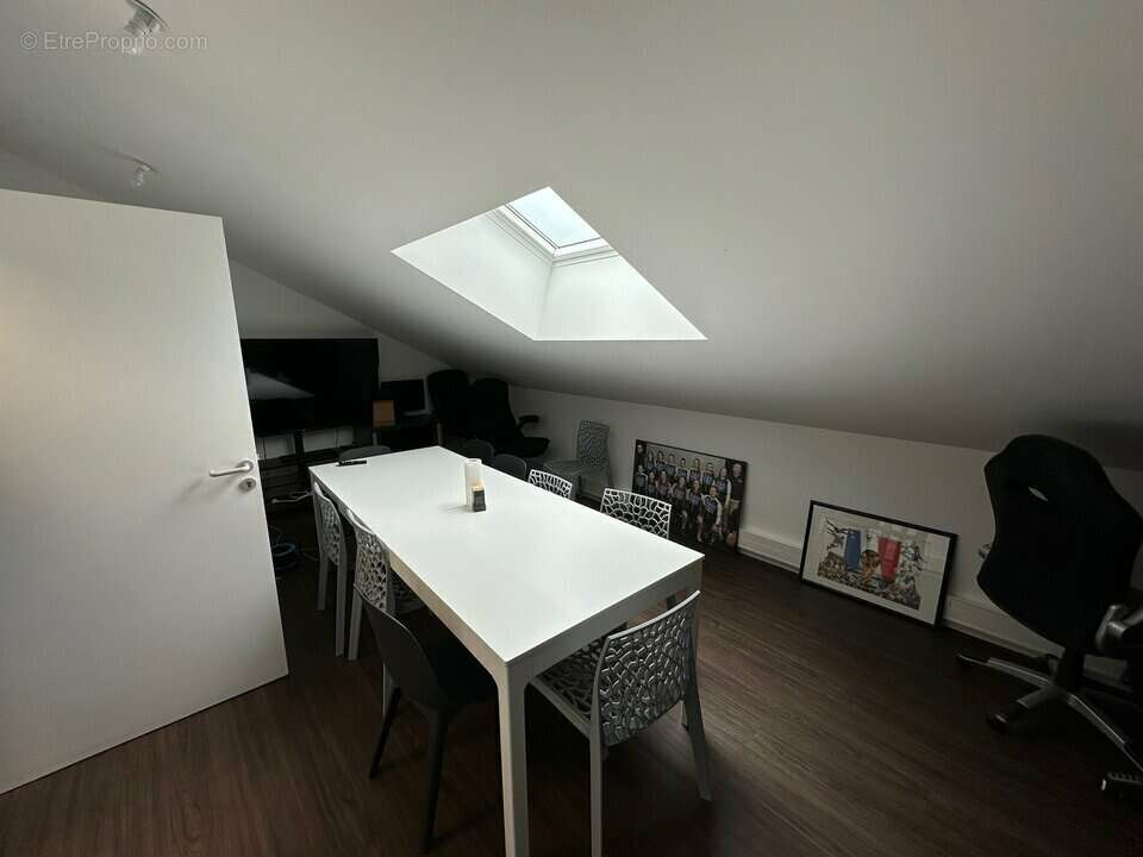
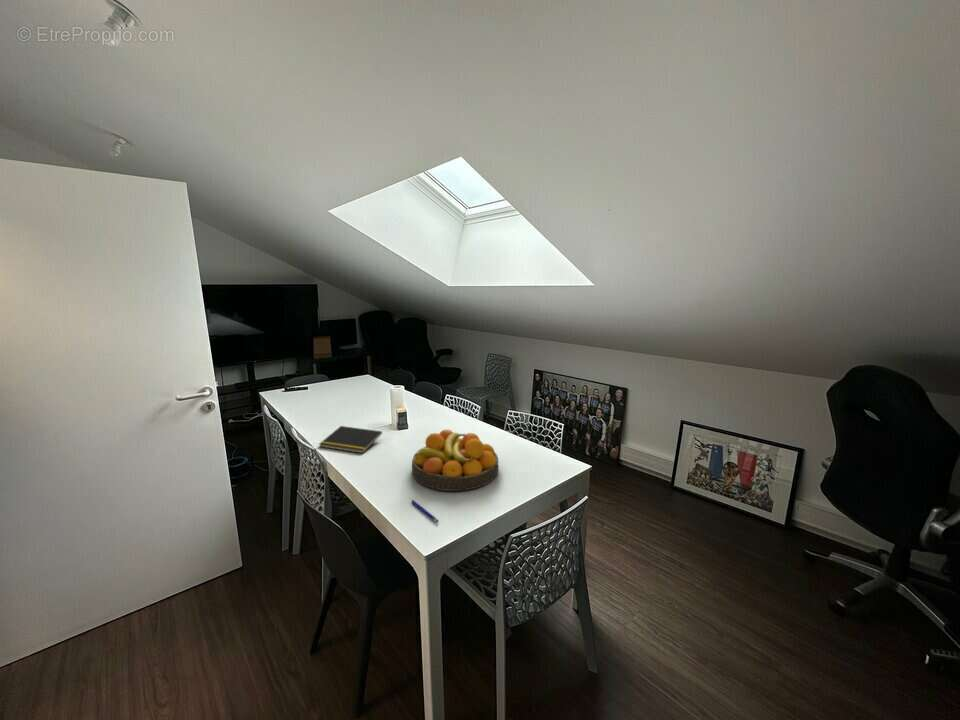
+ fruit bowl (455, 451)
+ pen (424, 510)
+ notepad (351, 438)
